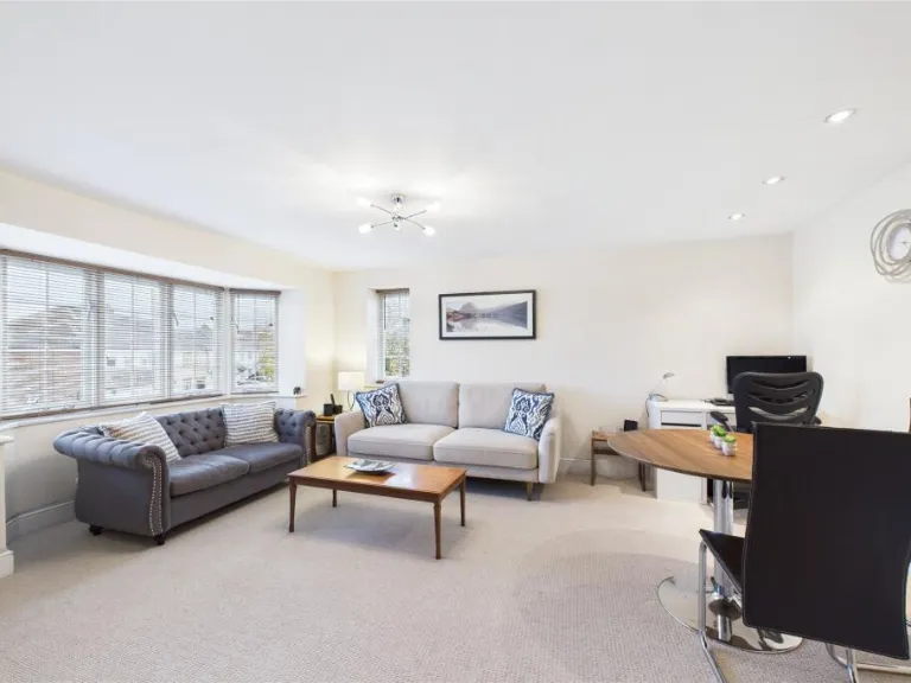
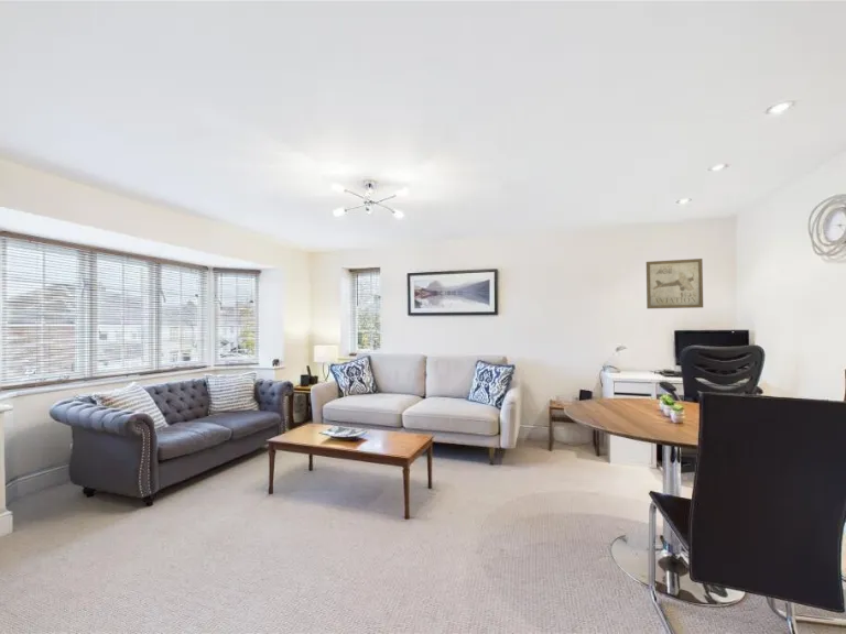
+ wall art (673, 284)
